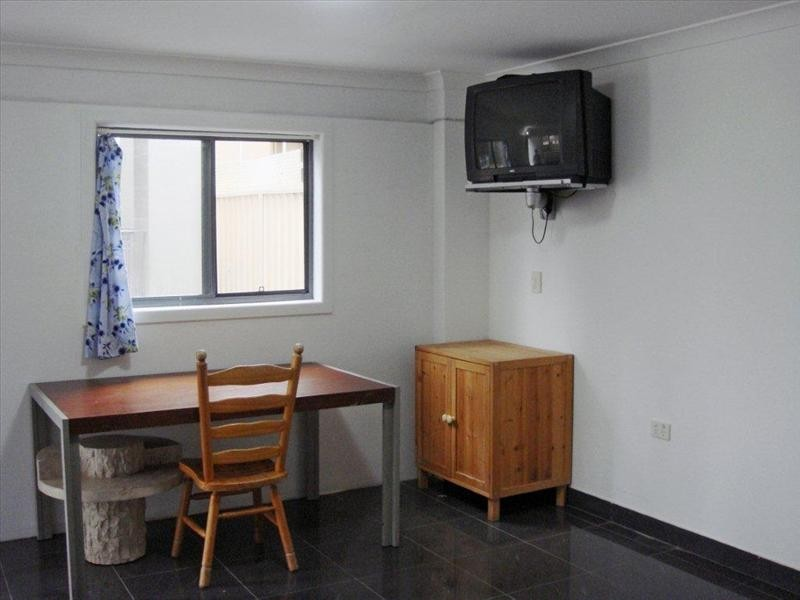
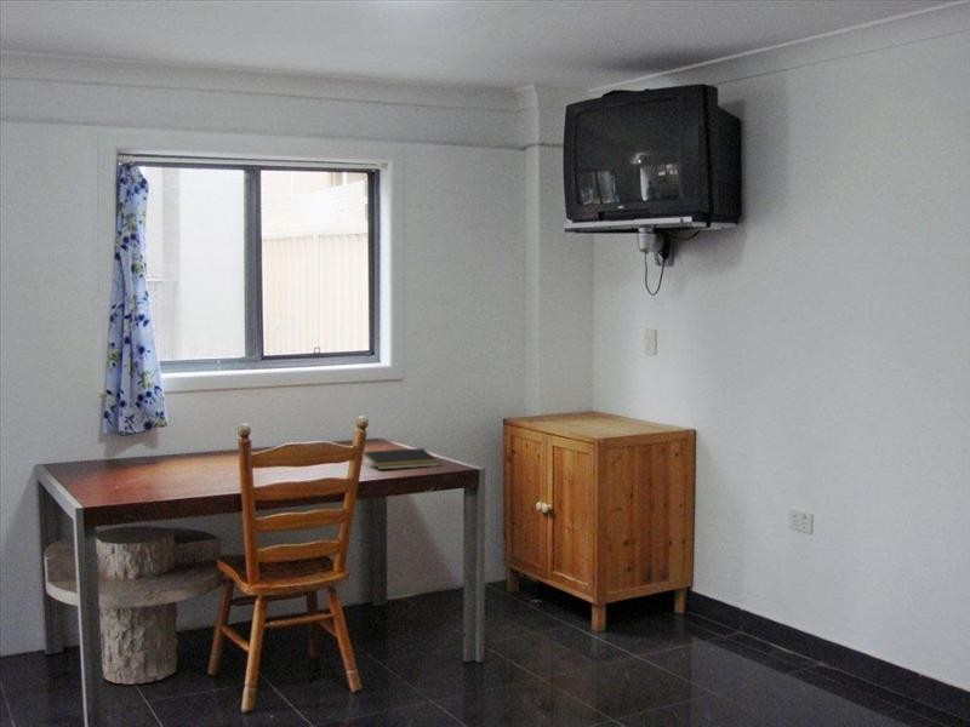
+ notepad (401, 458)
